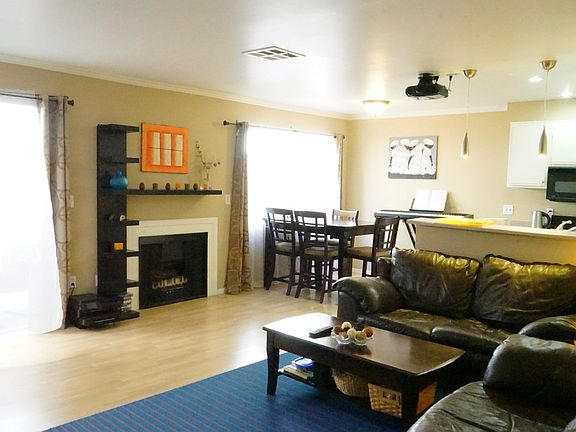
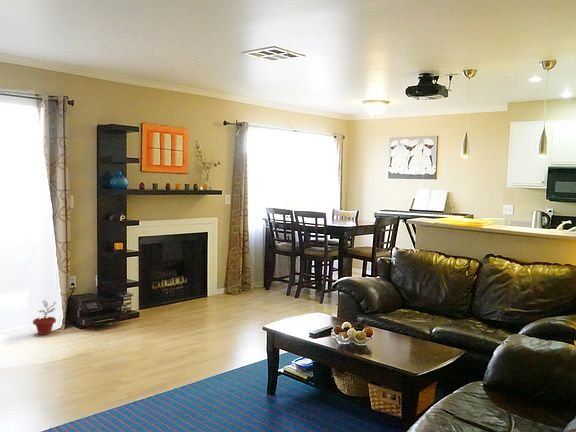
+ potted plant (45, 317)
